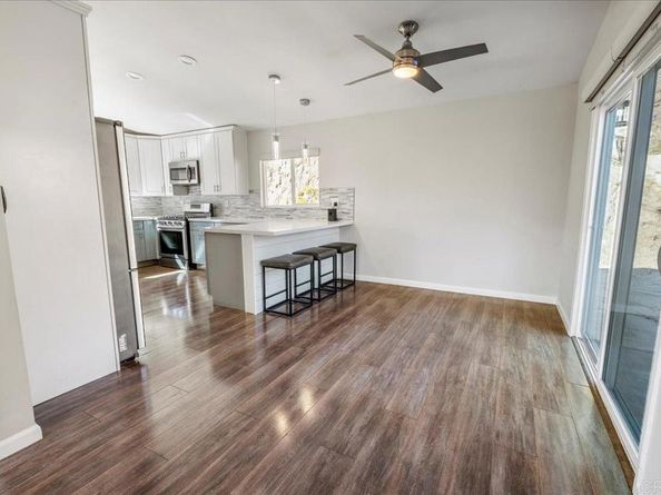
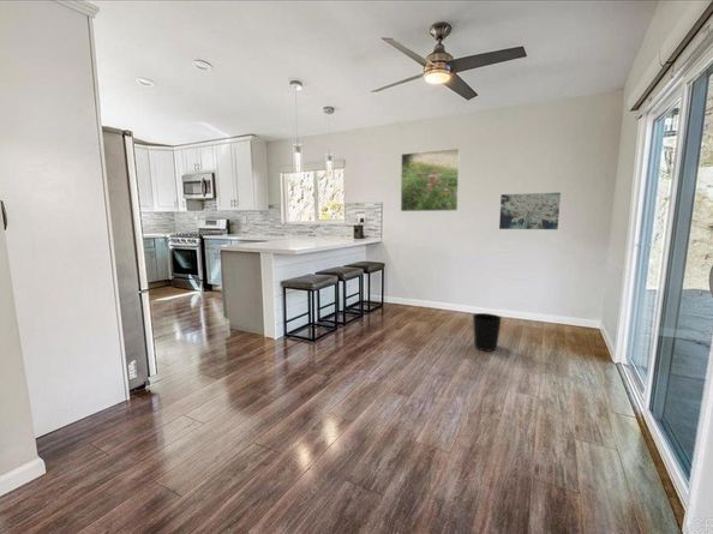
+ wall art (528, 211)
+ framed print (429, 181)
+ wastebasket (486, 331)
